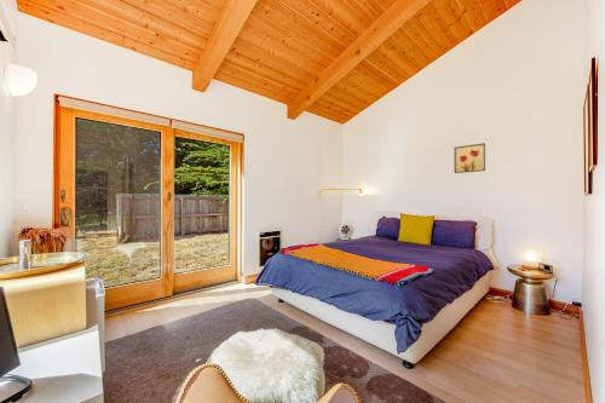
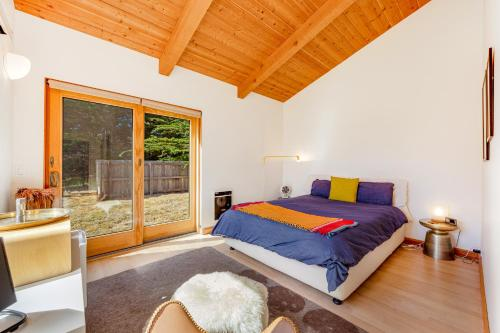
- wall art (468, 159)
